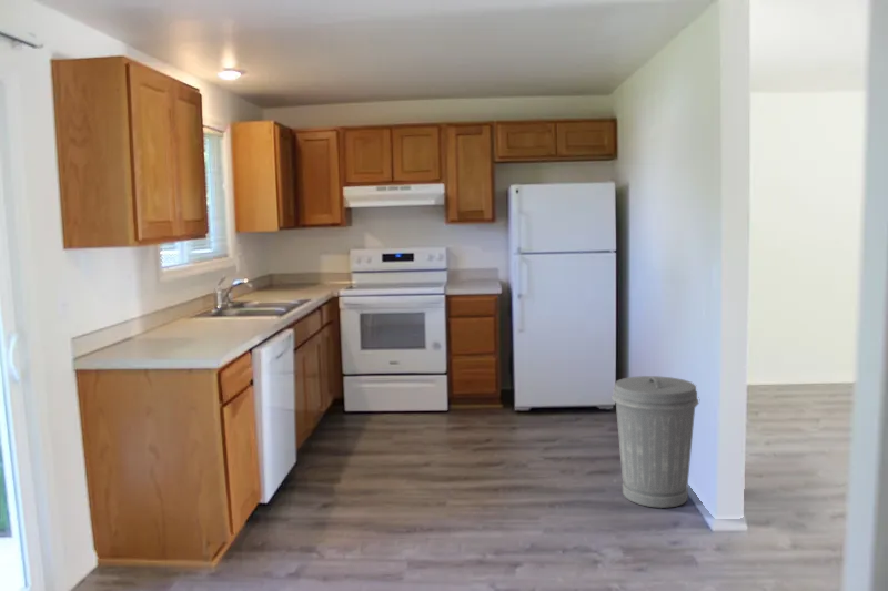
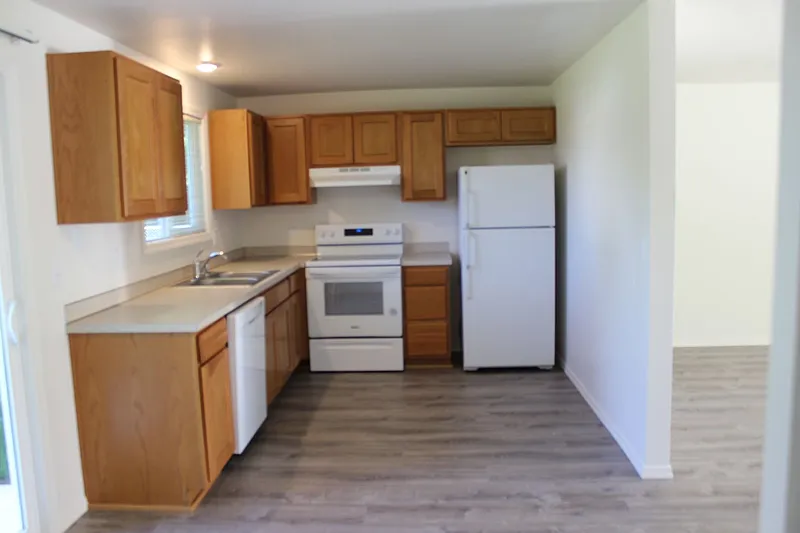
- trash can (655, 437)
